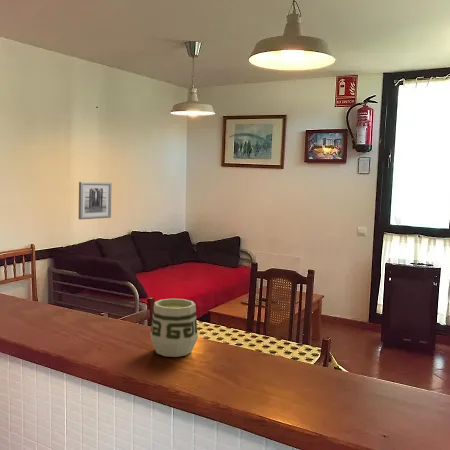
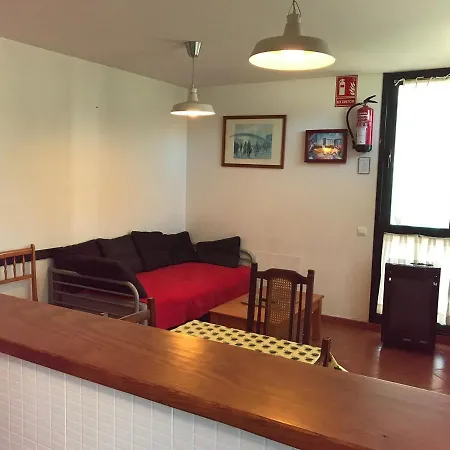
- cup (174, 327)
- wall art (95, 200)
